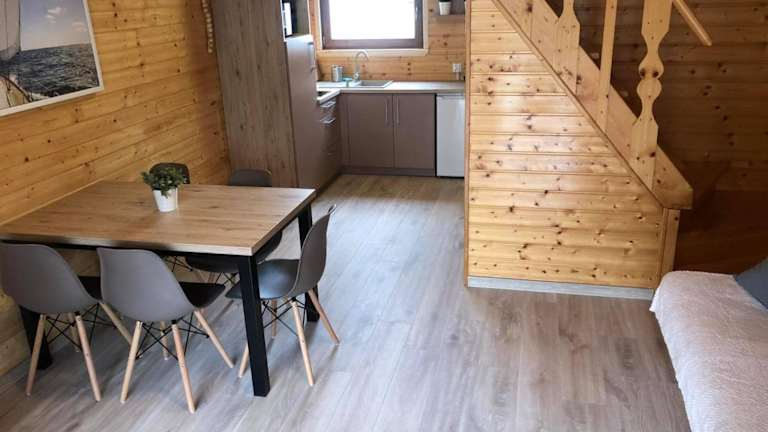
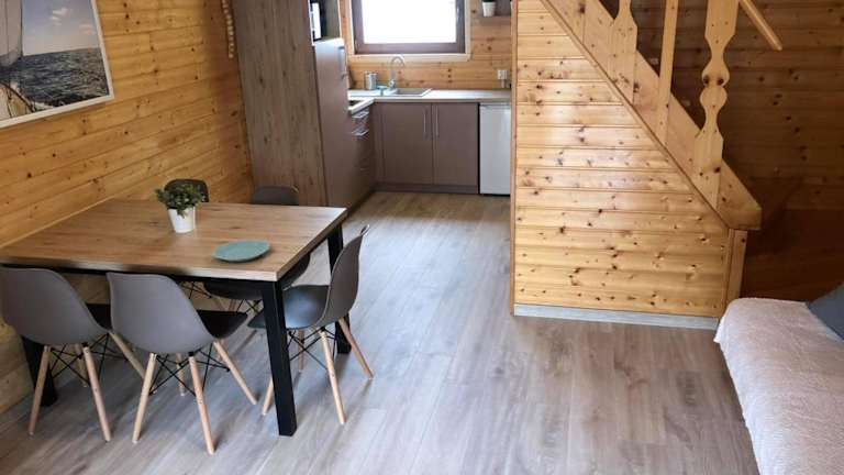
+ plate (242, 252)
